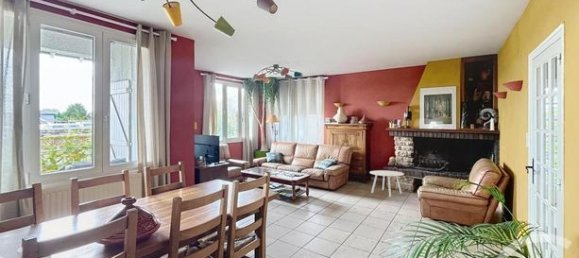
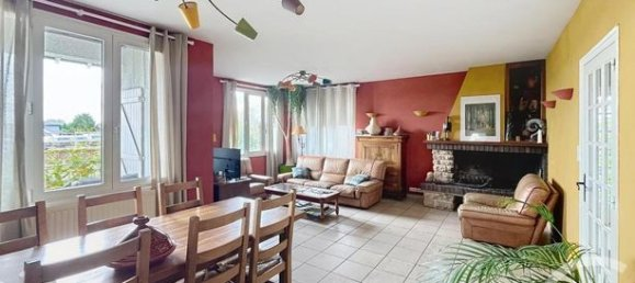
- side table (388, 183)
